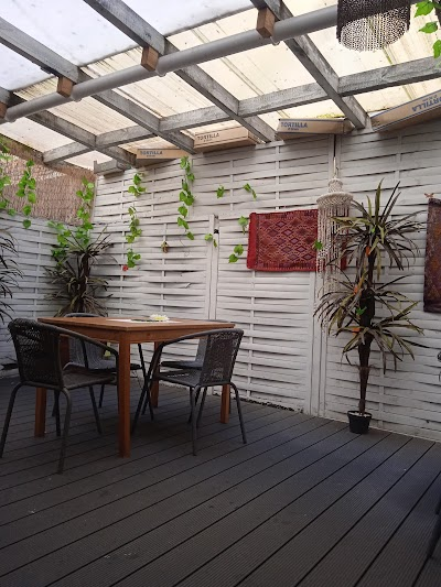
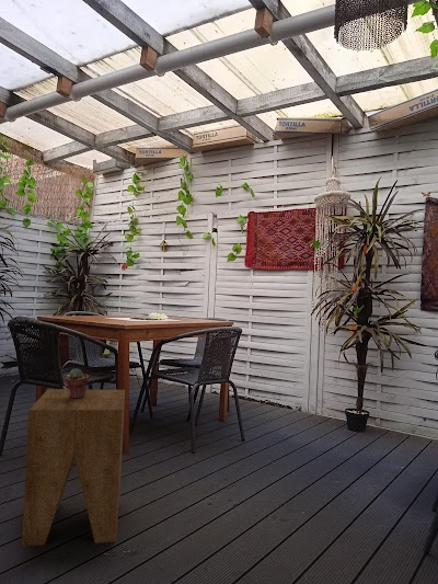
+ side table (79, 459)
+ potted succulent (78, 381)
